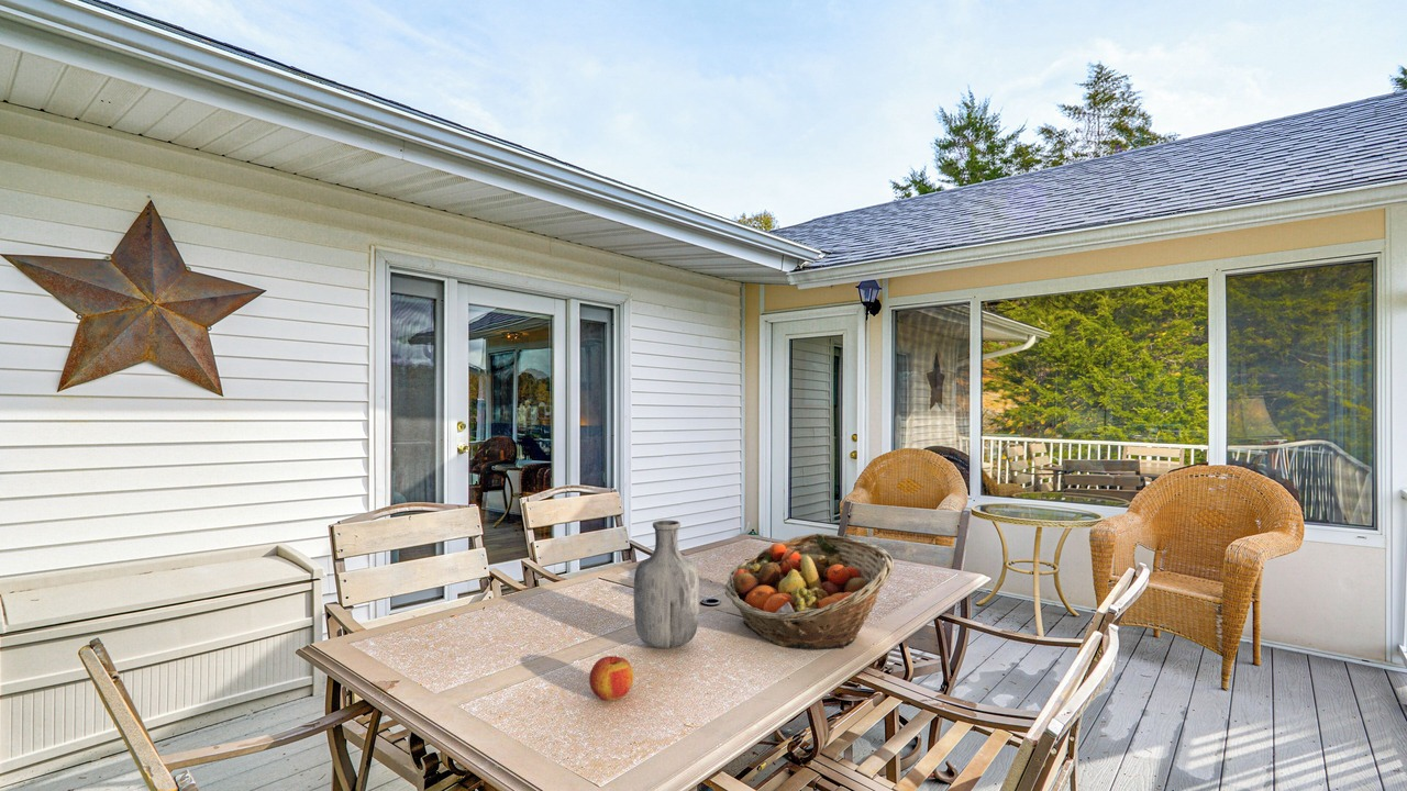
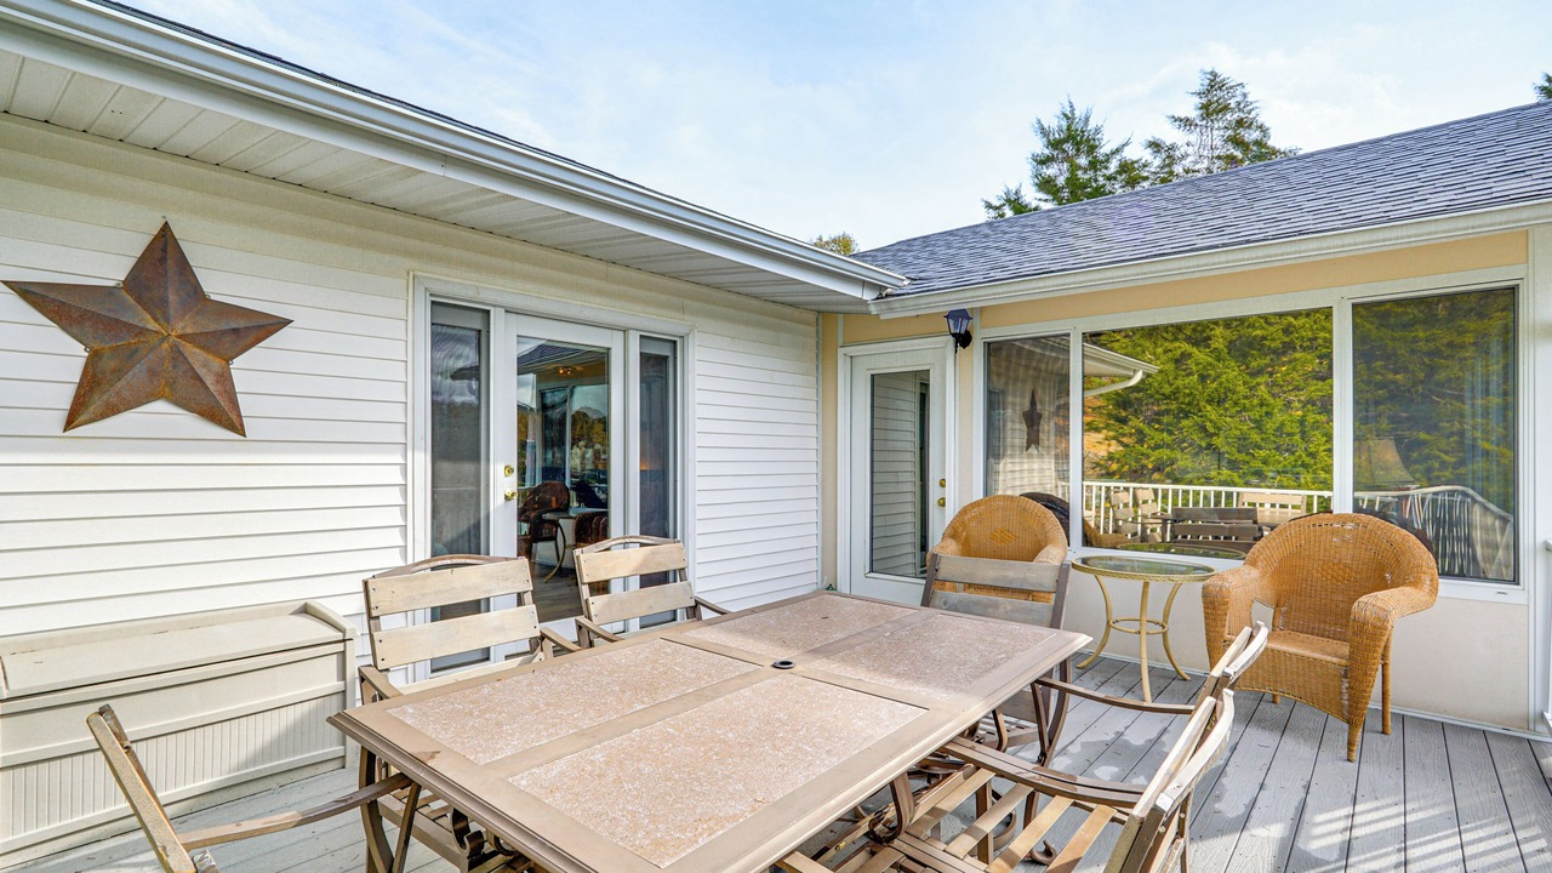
- apple (611, 677)
- vase (666, 583)
- fruit basket (806, 586)
